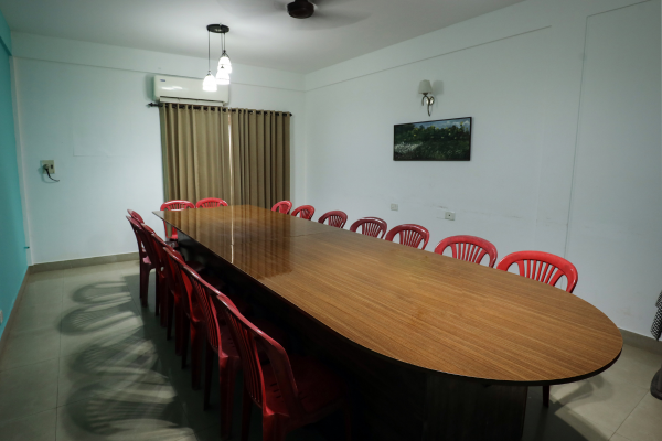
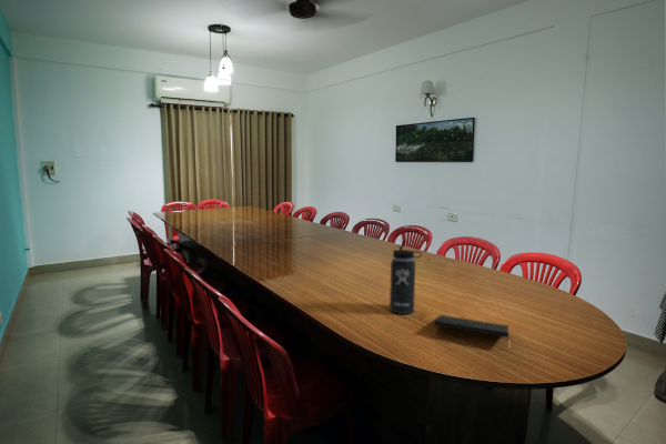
+ notepad (471, 324)
+ thermos bottle (405, 275)
